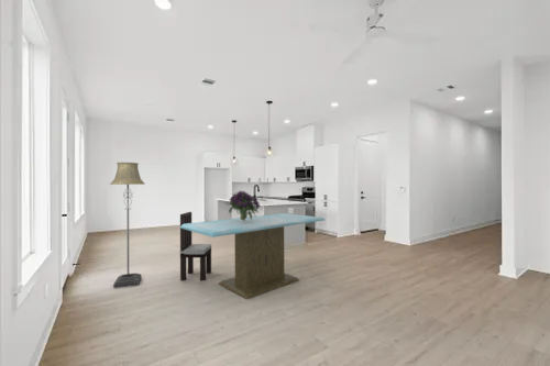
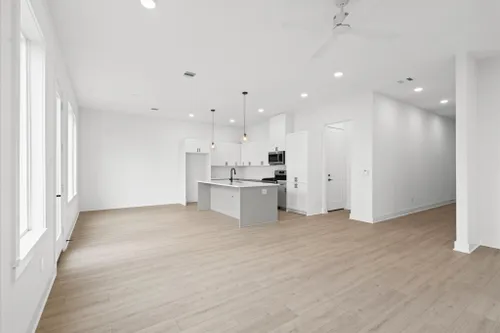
- bouquet (242, 206)
- floor lamp (128, 222)
- dining table (258, 252)
- dining chair (196, 244)
